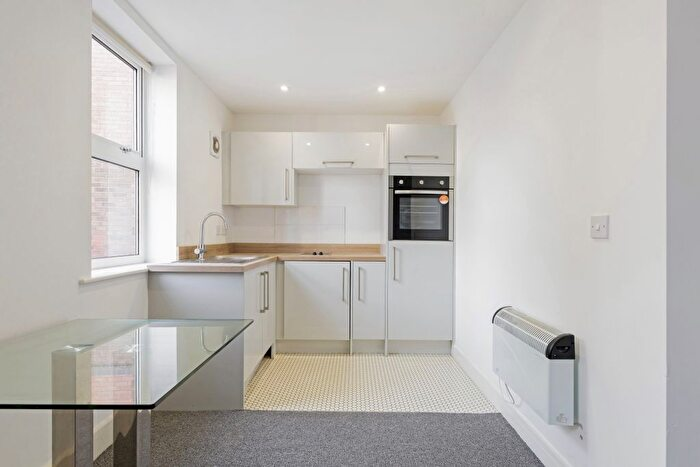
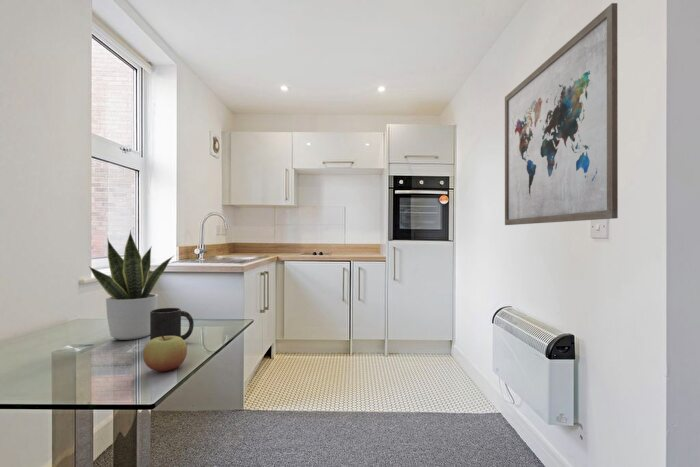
+ mug (172, 326)
+ apple (165, 351)
+ potted plant (134, 282)
+ wall art (546, 142)
